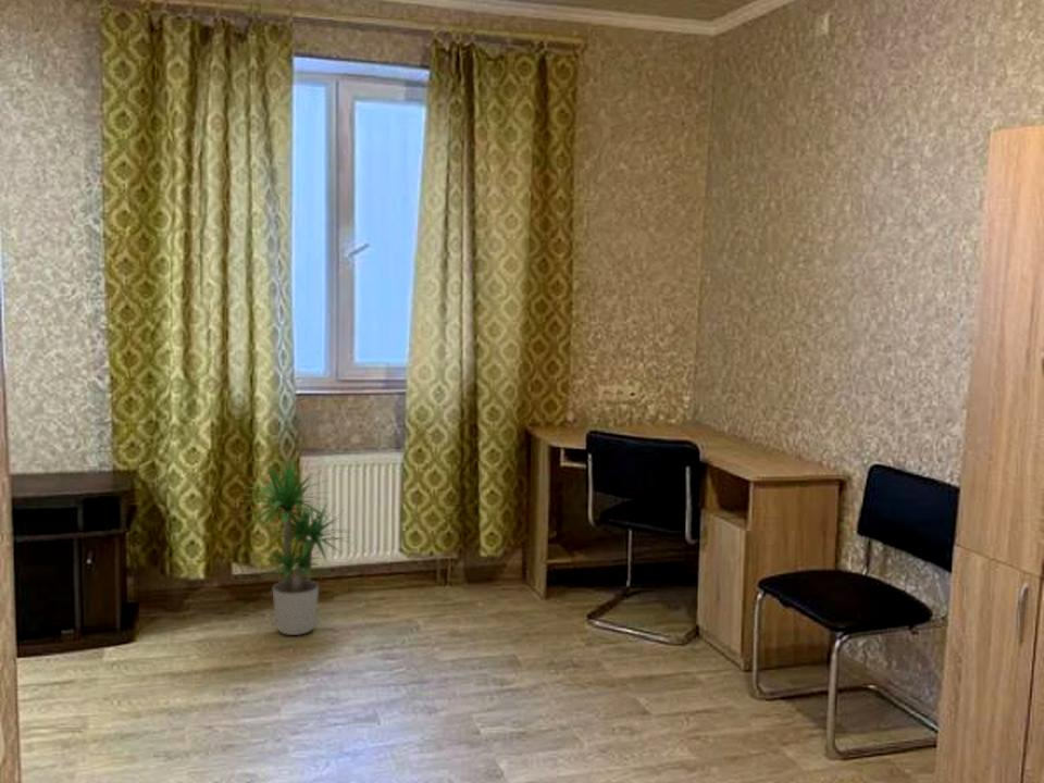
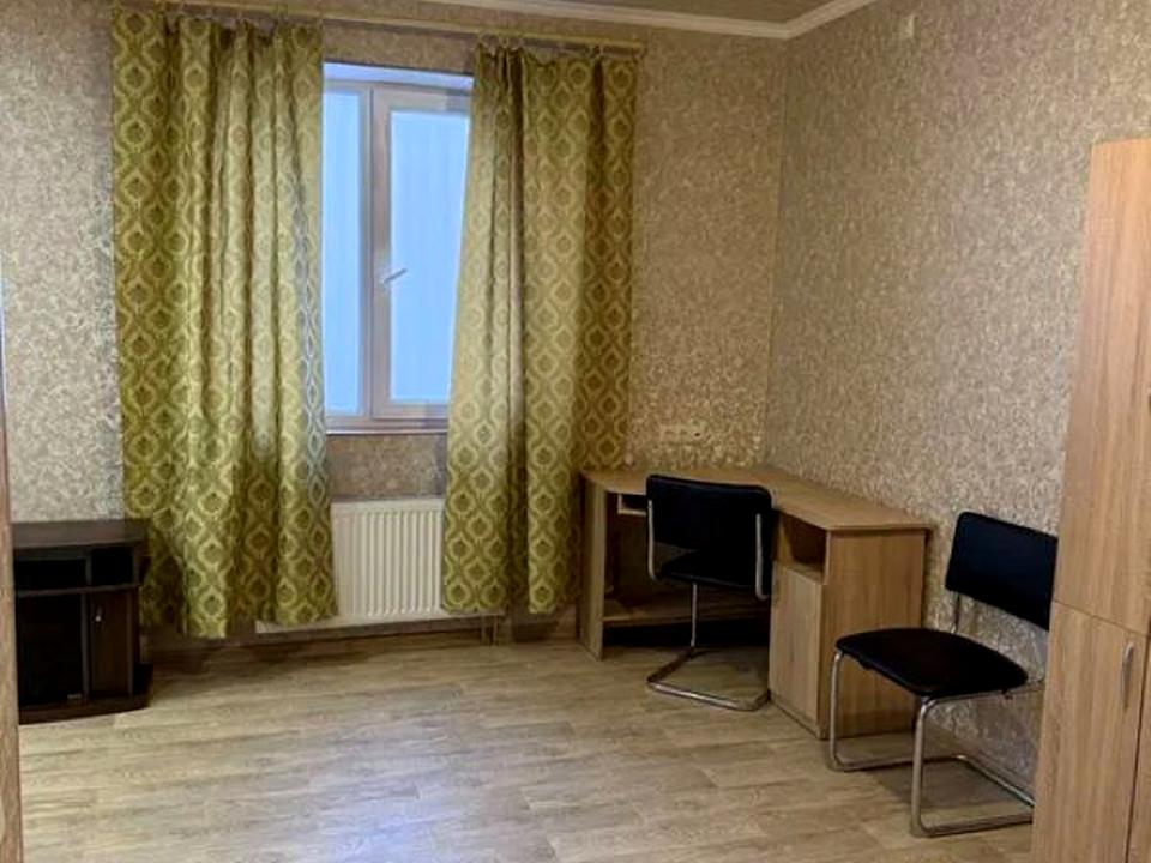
- potted plant (296, 543)
